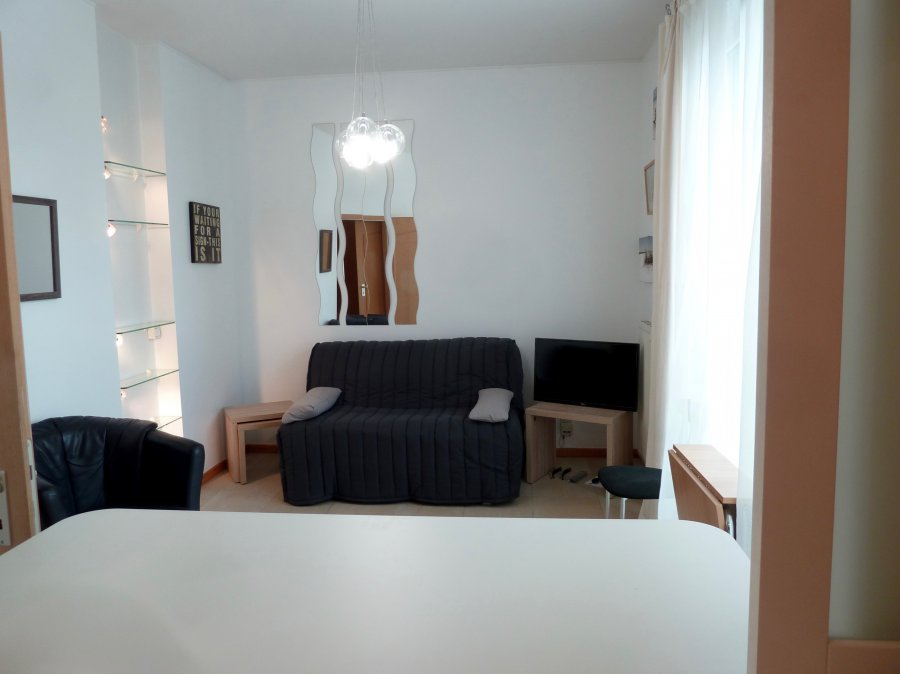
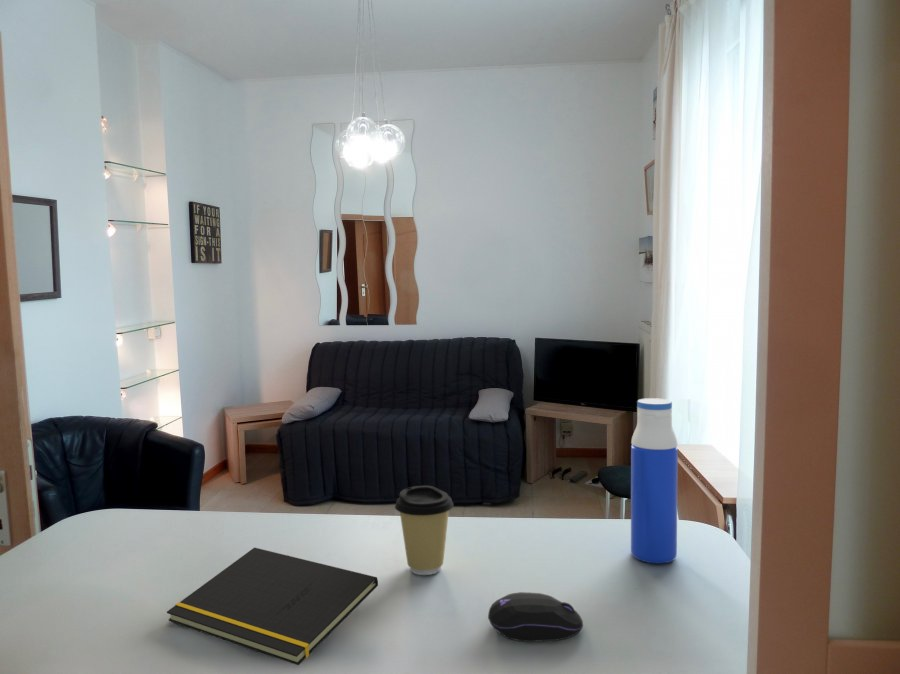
+ coffee cup (424, 530)
+ water bottle (654, 478)
+ computer mouse (535, 613)
+ notepad (273, 598)
